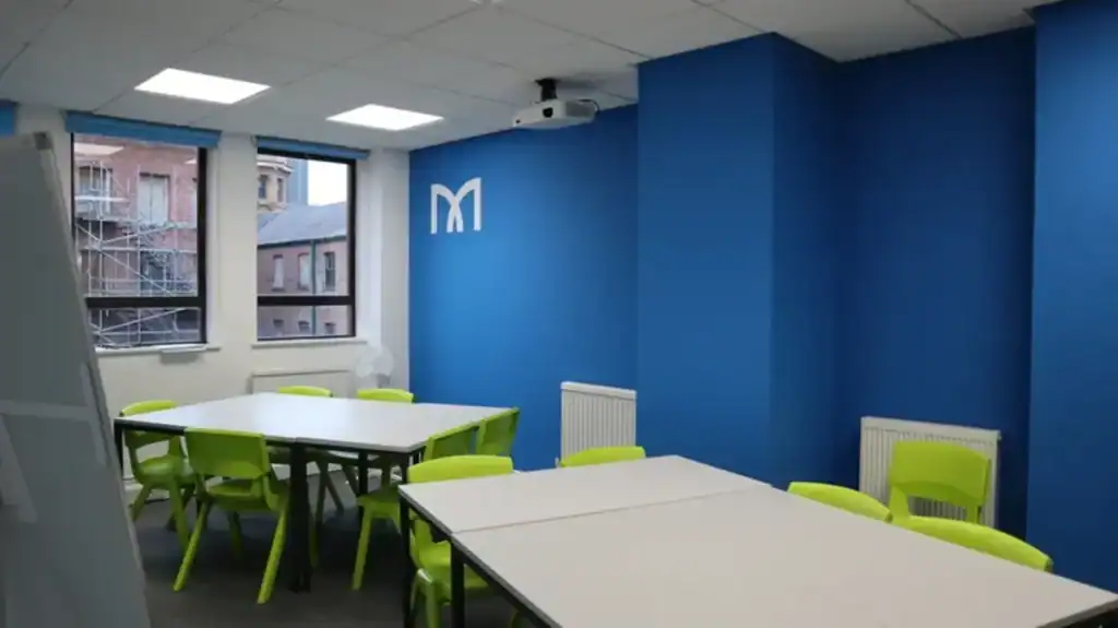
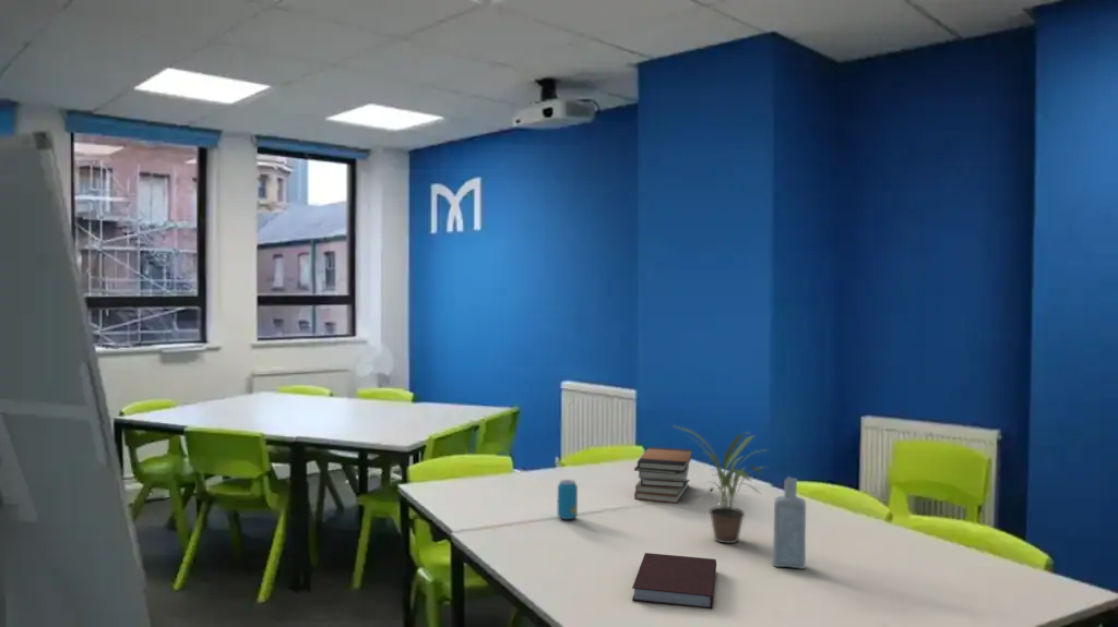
+ bottle (789, 520)
+ potted plant (721, 482)
+ beverage can (567, 499)
+ book stack (664, 473)
+ notebook (676, 578)
